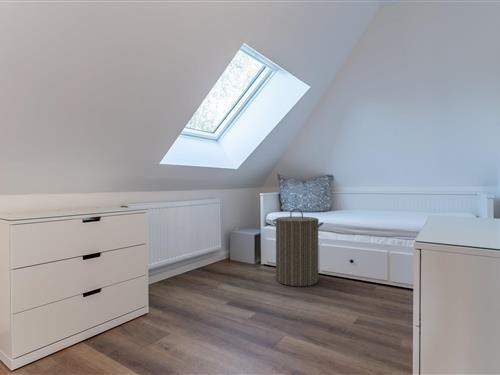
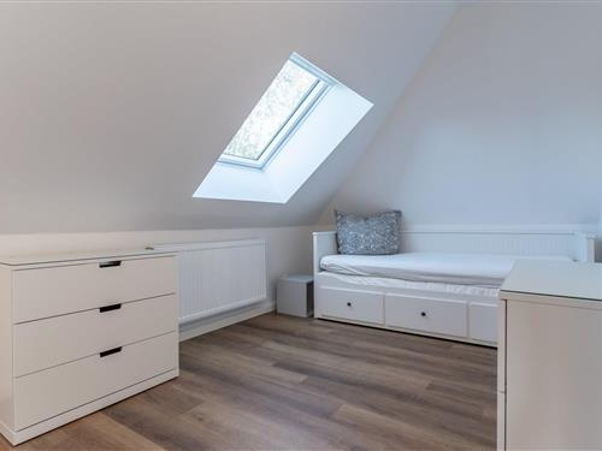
- laundry hamper (297, 244)
